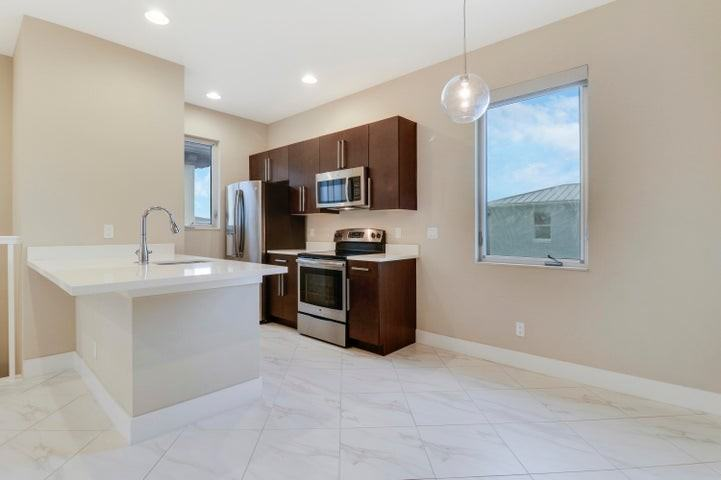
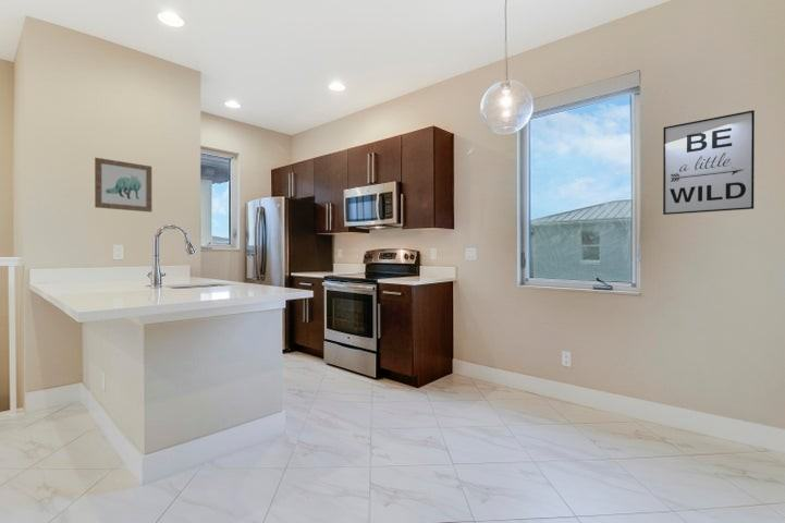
+ wall art (706, 166)
+ wall art (124, 185)
